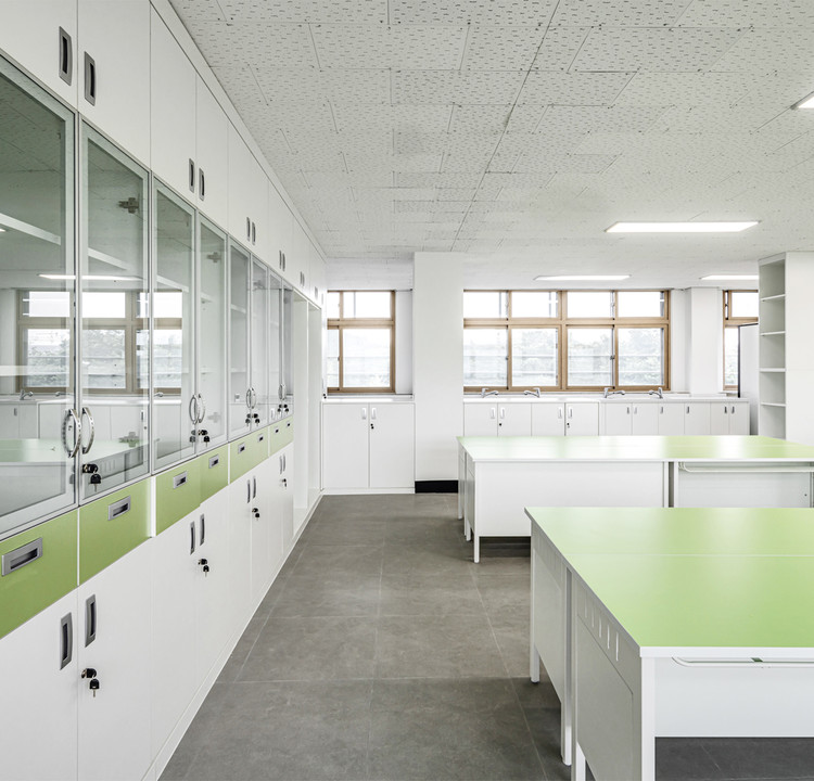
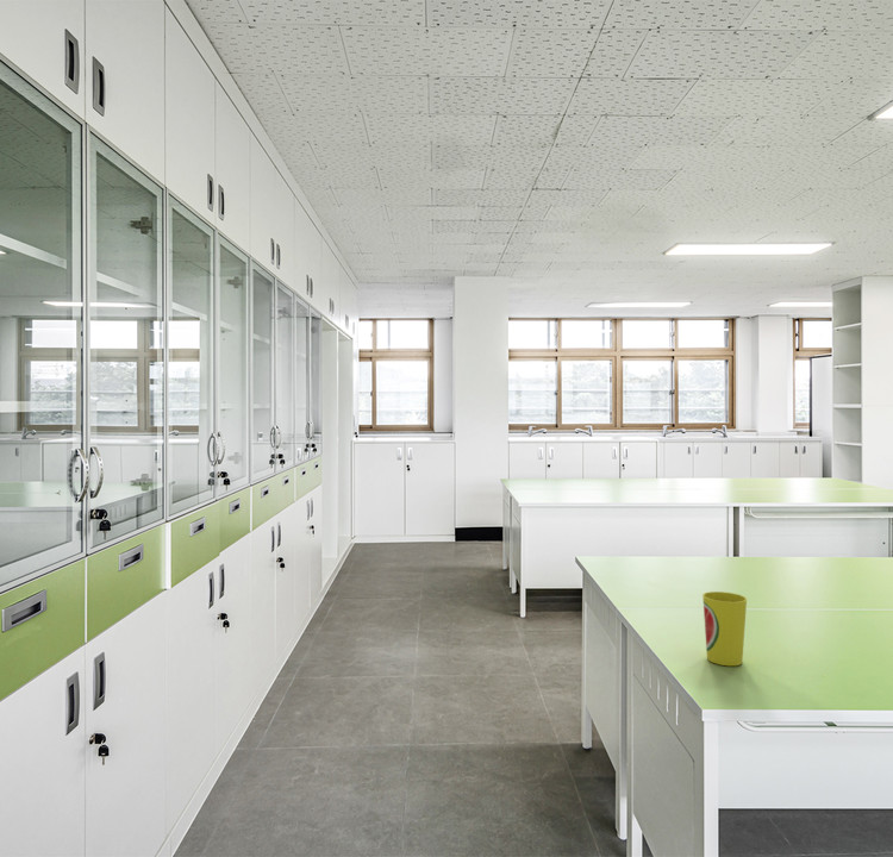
+ cup (724, 627)
